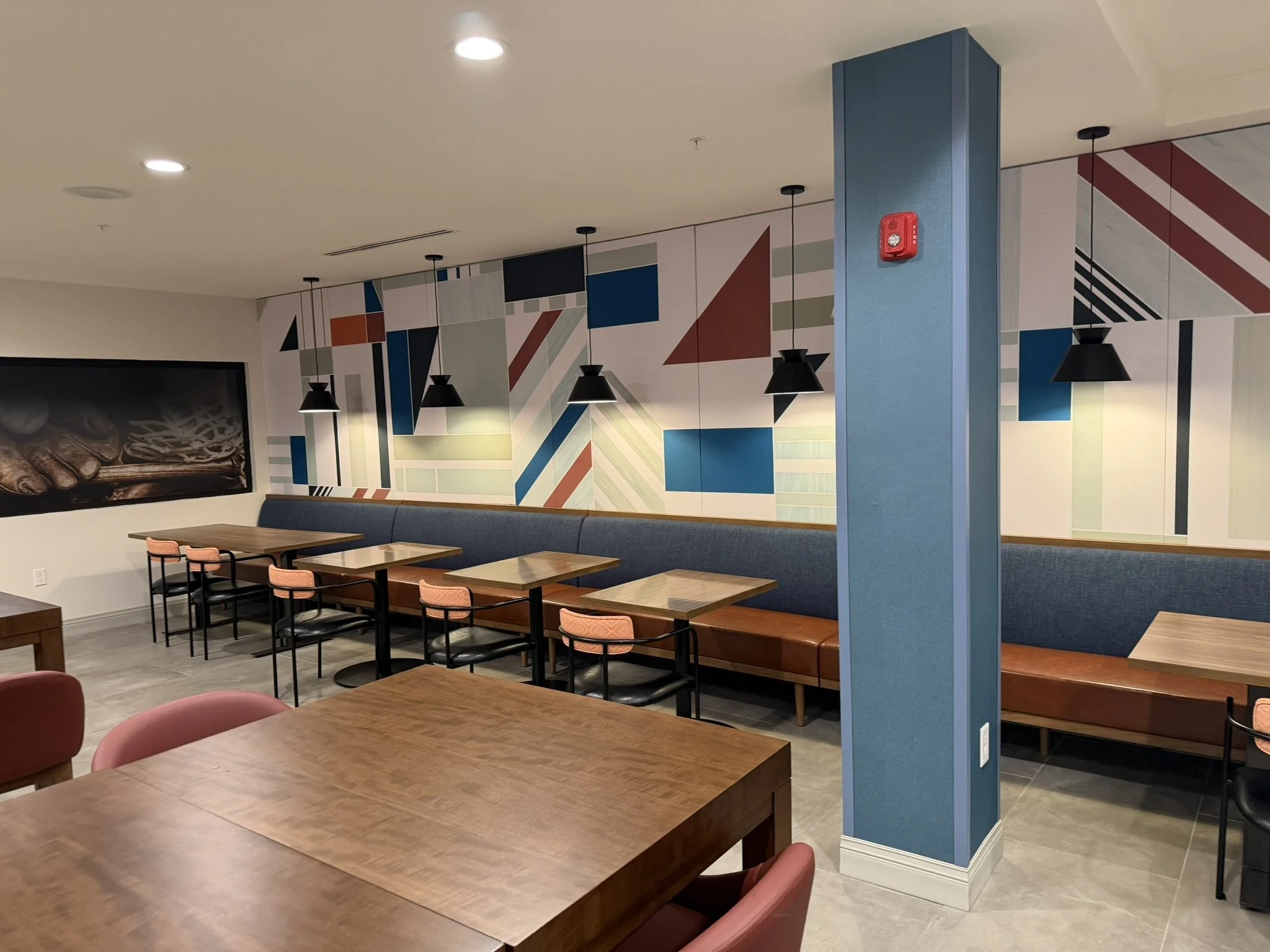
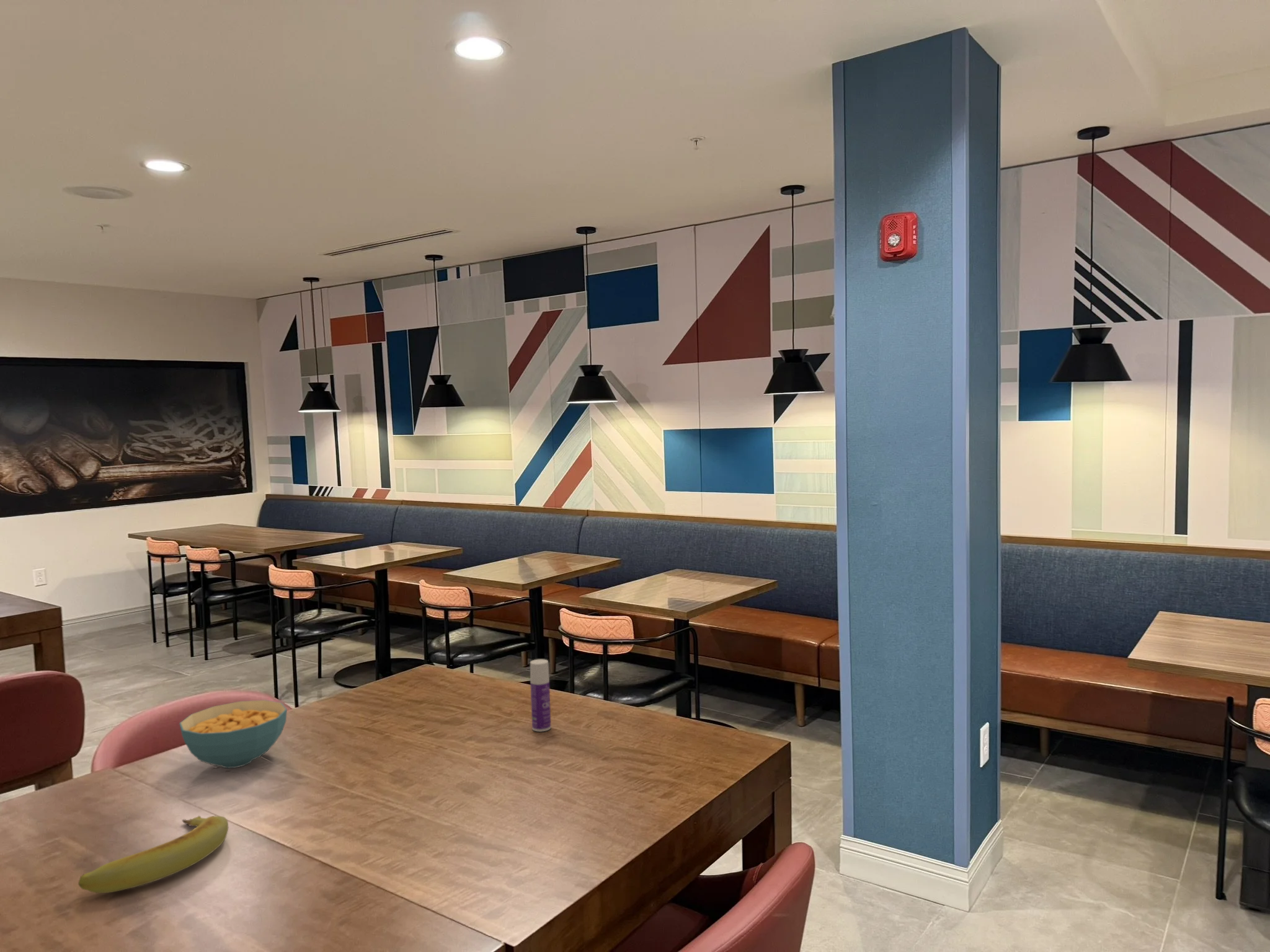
+ banana (167, 842)
+ bottle (540, 695)
+ cereal bowl (235, 739)
